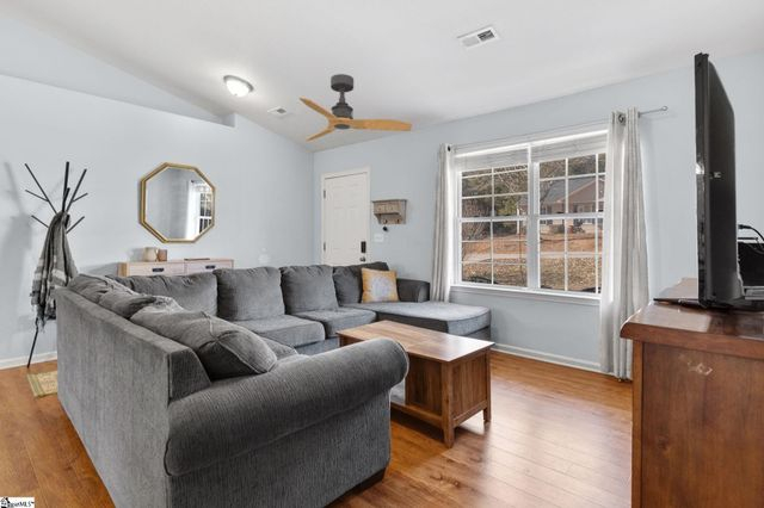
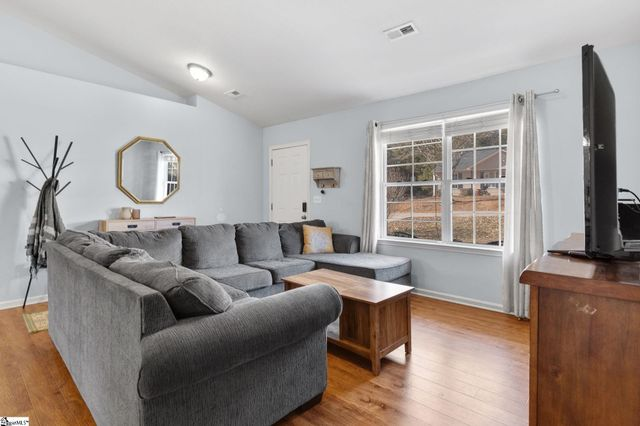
- ceiling fan (351, 107)
